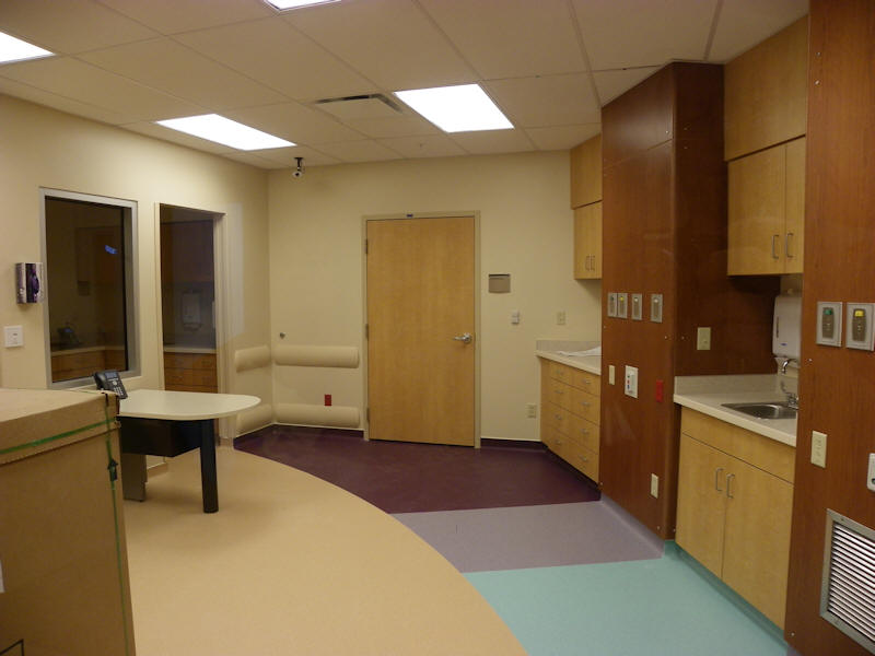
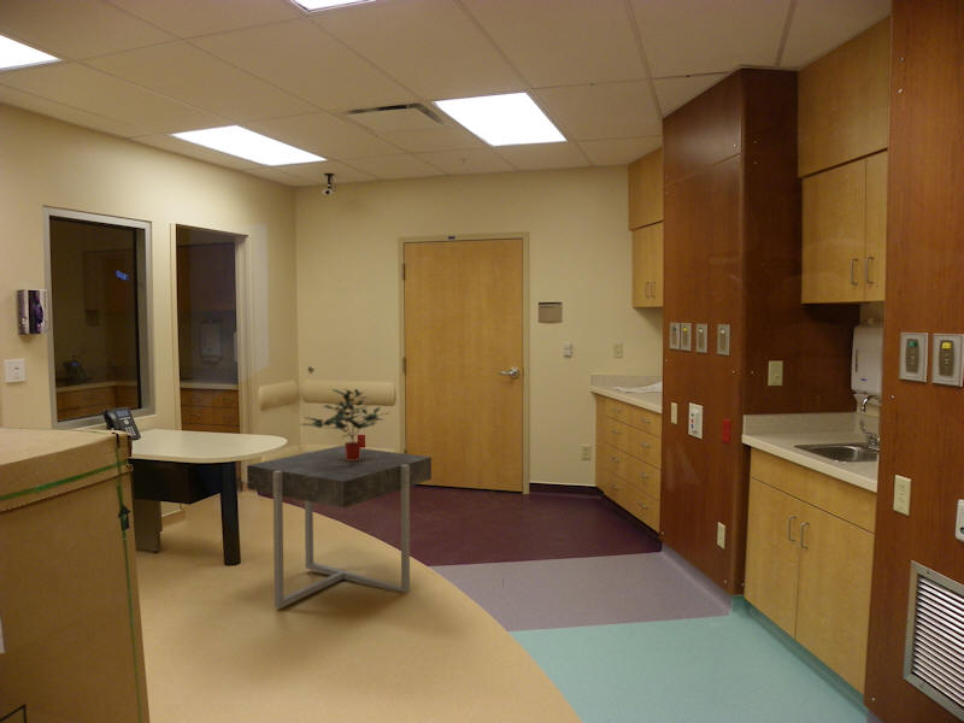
+ side table (342, 507)
+ potted plant (347, 421)
